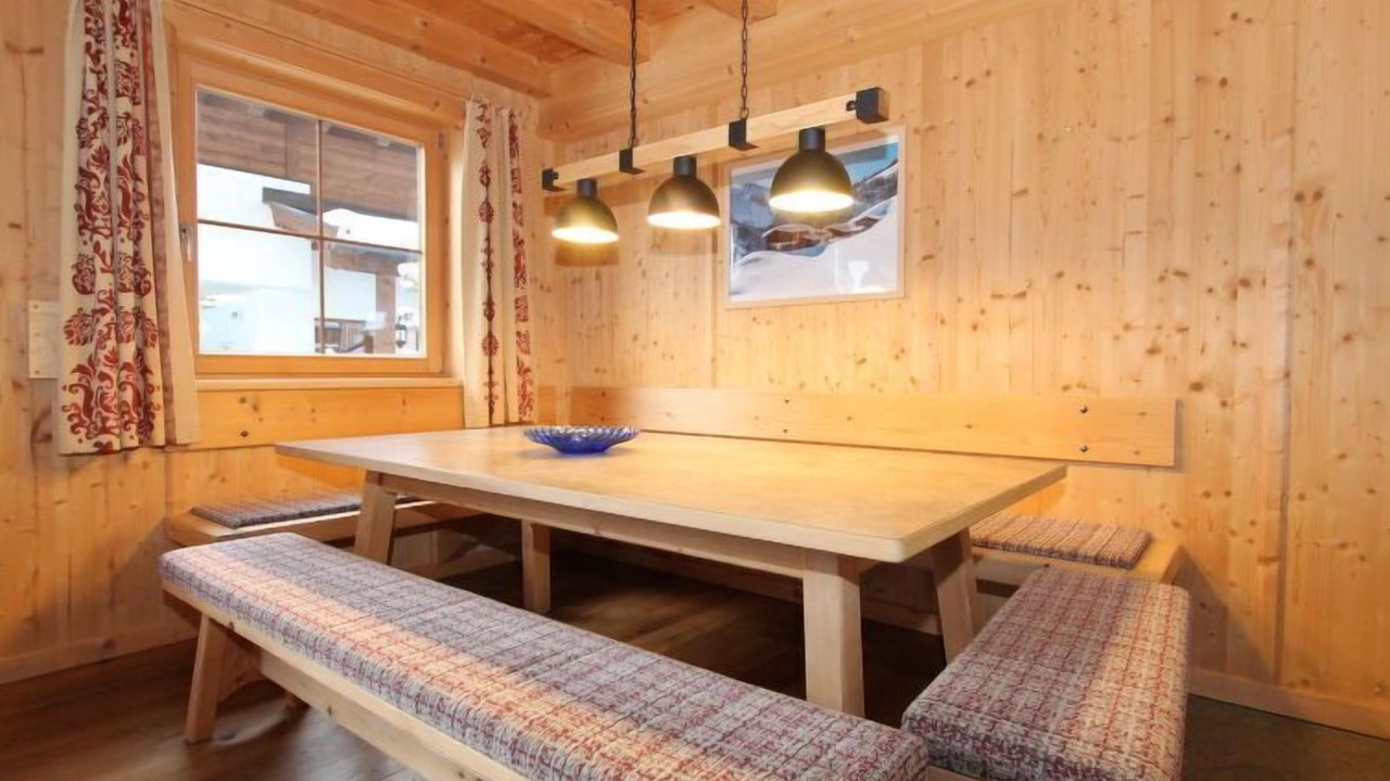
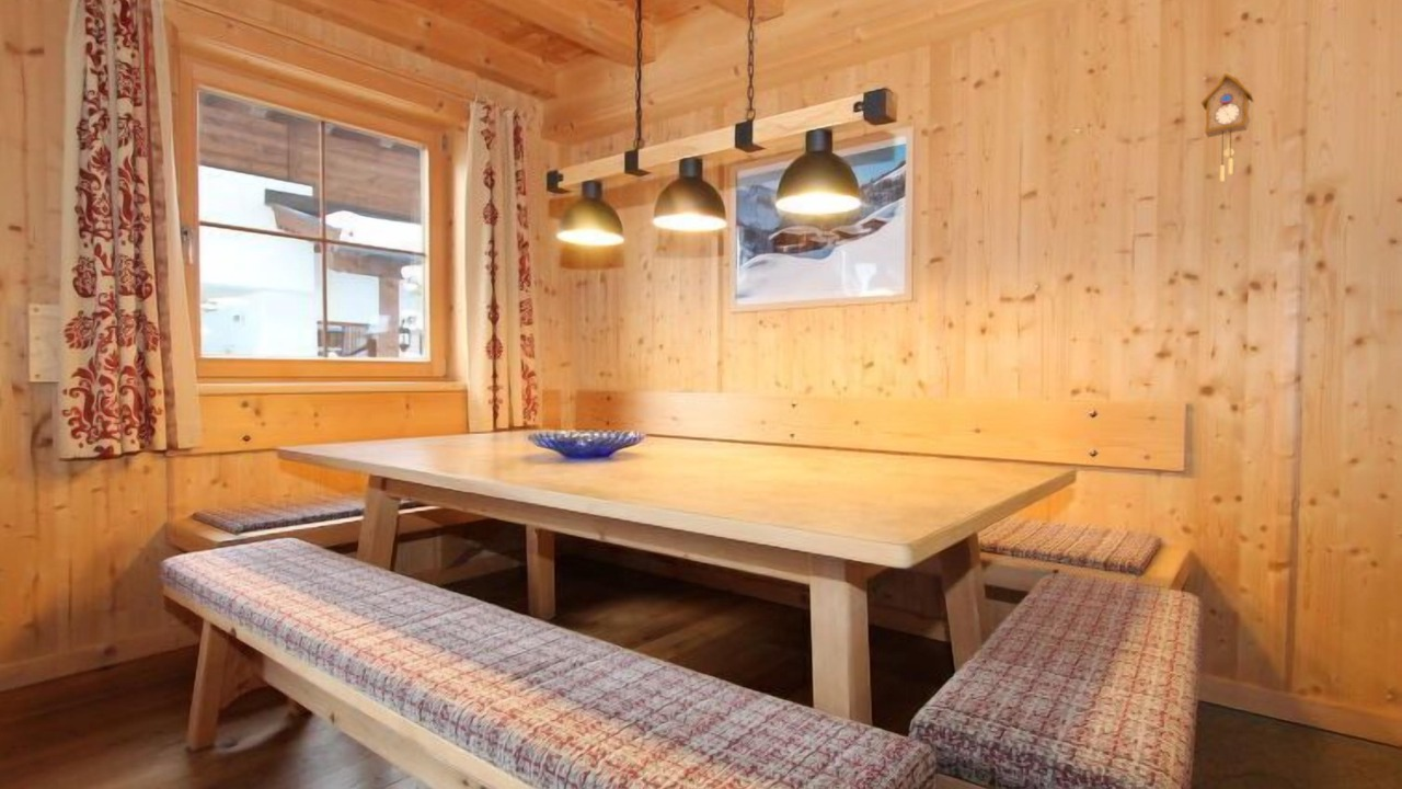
+ cuckoo clock (1227, 129)
